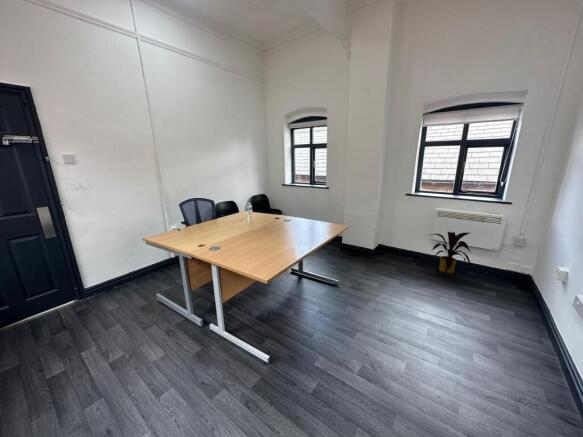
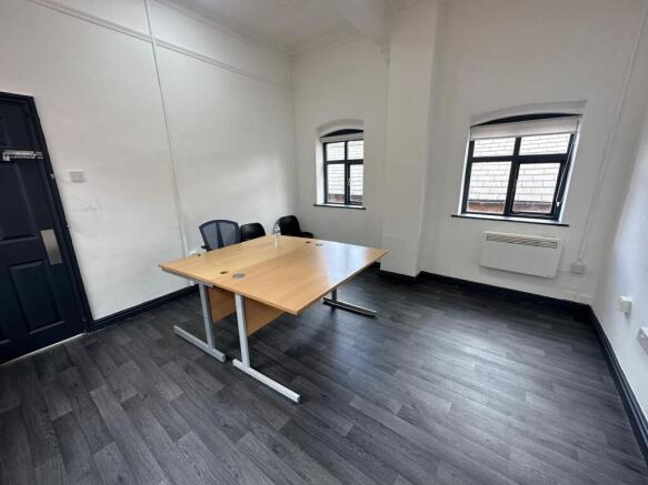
- house plant (448, 254)
